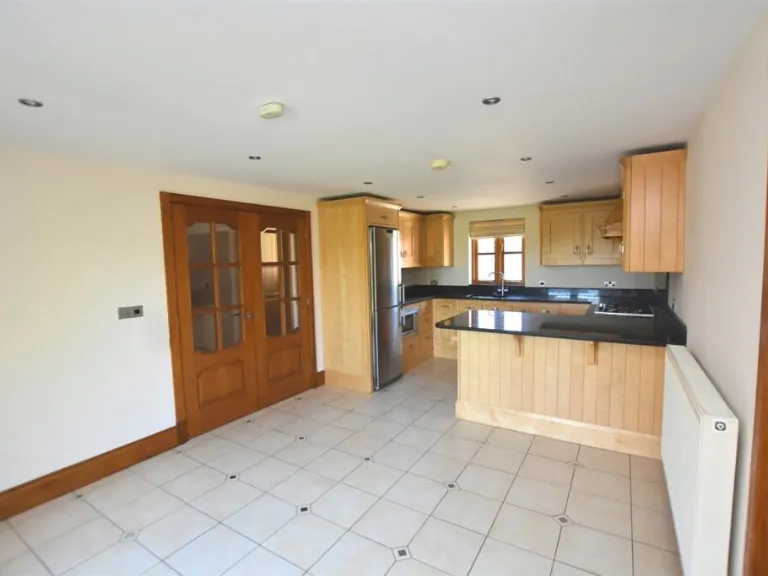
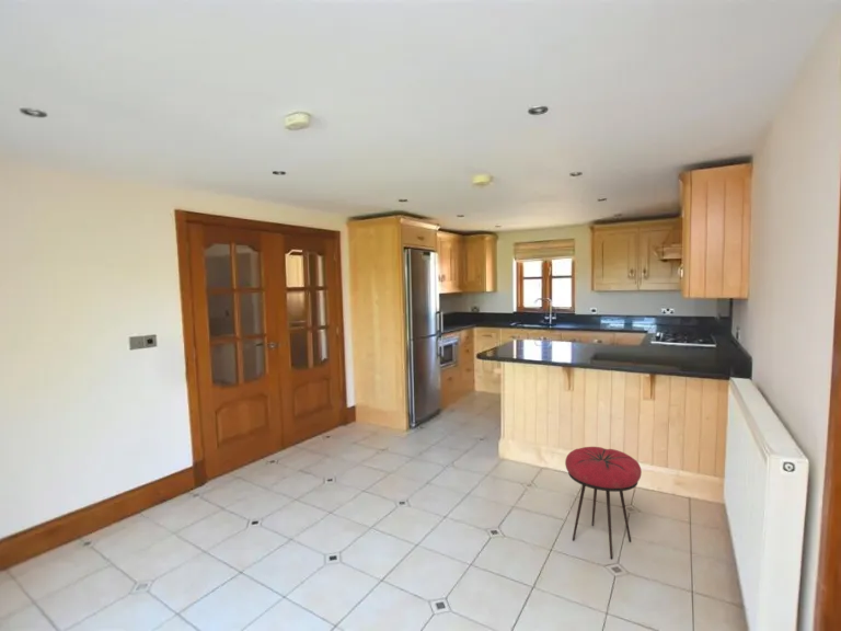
+ stool (607, 498)
